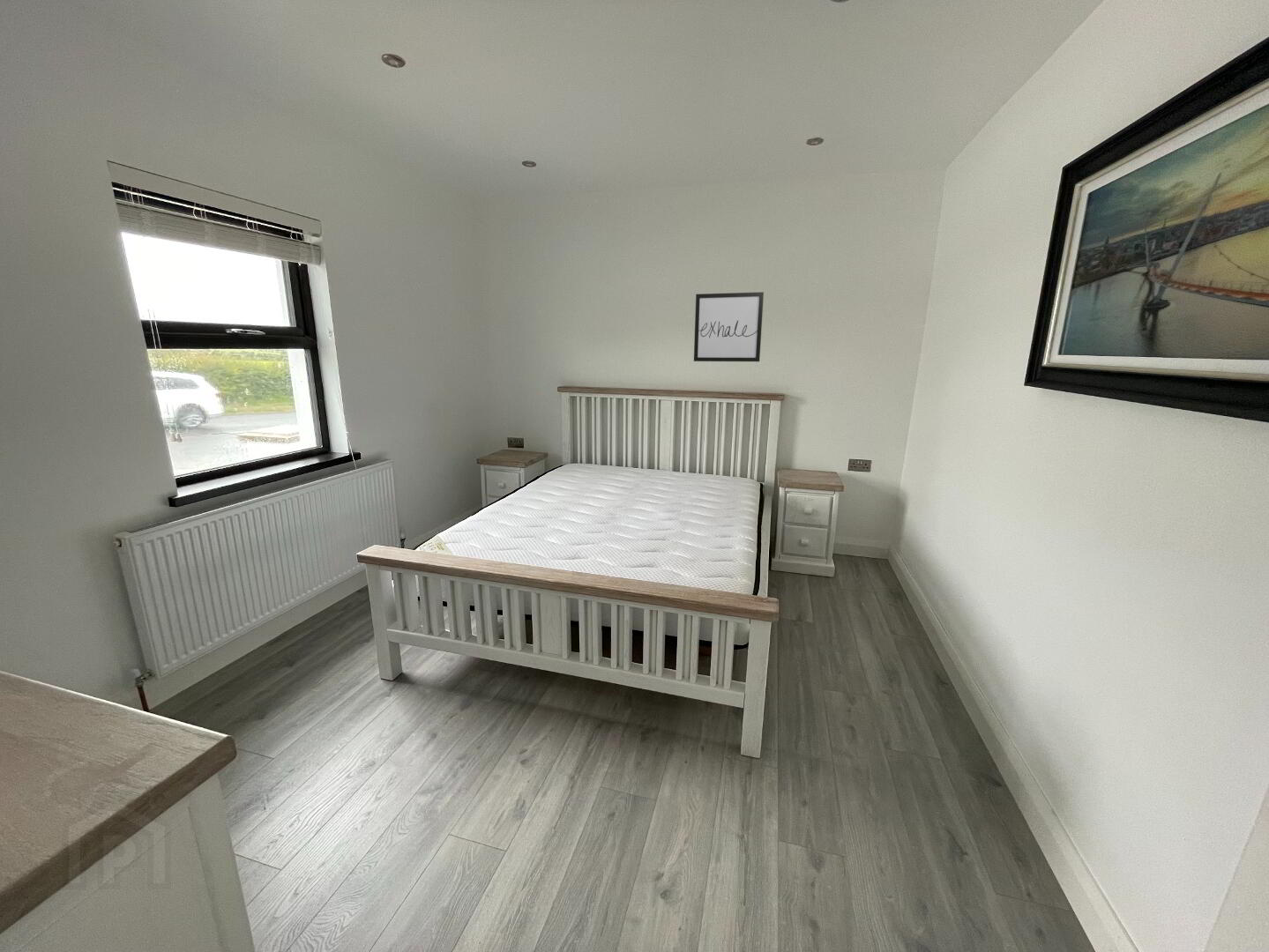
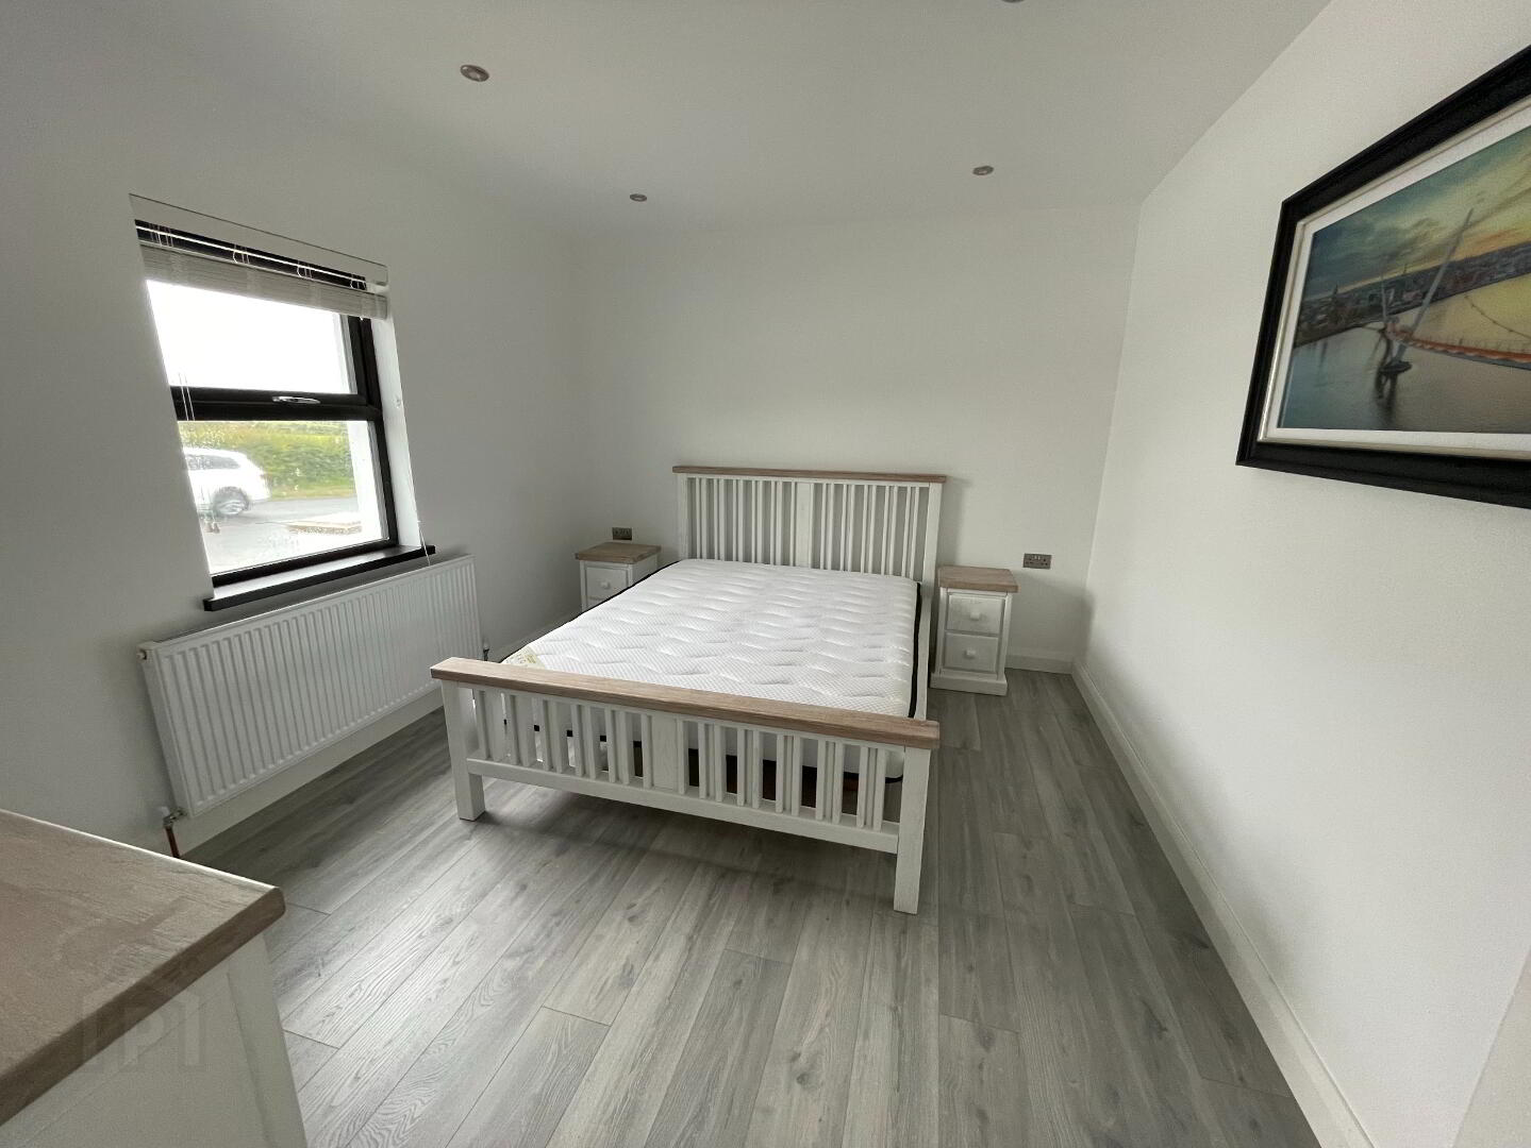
- wall art (728, 327)
